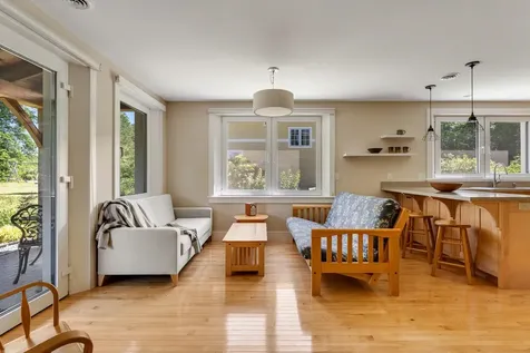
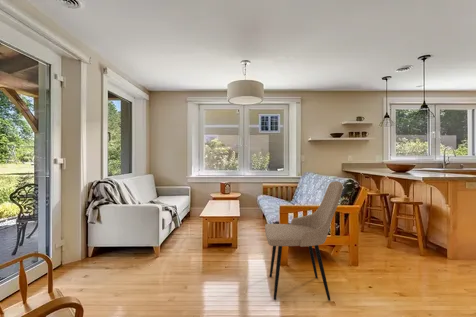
+ dining chair (302, 234)
